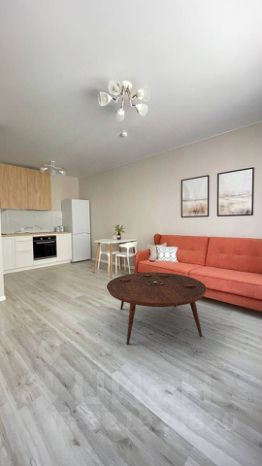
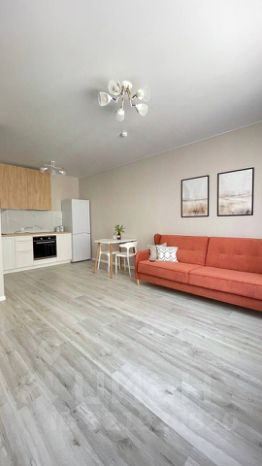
- coffee table (155, 301)
